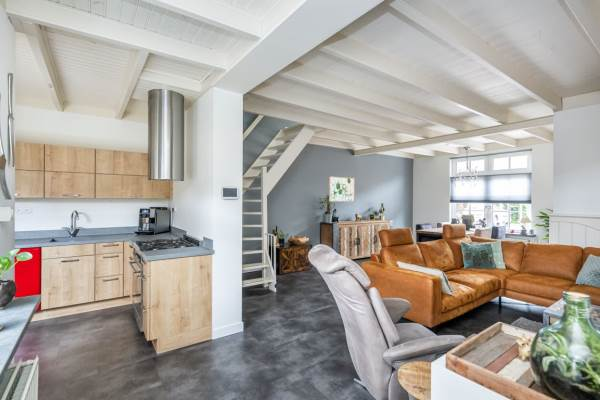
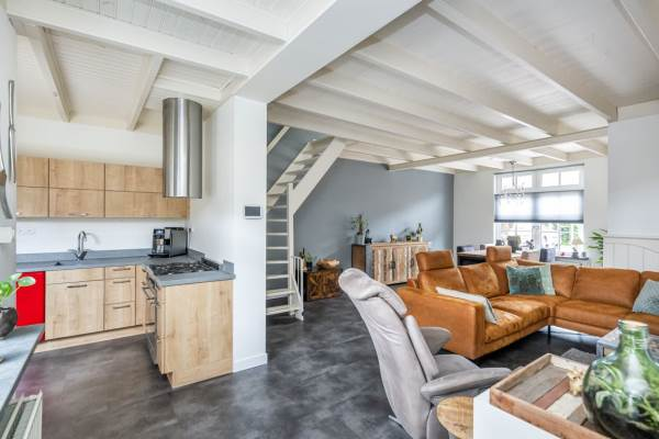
- wall art (342, 189)
